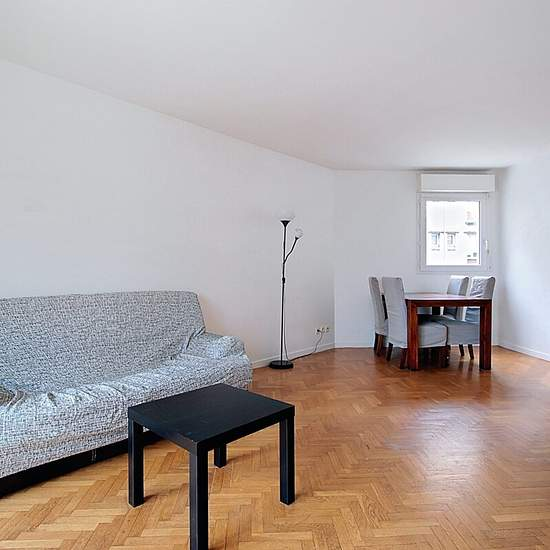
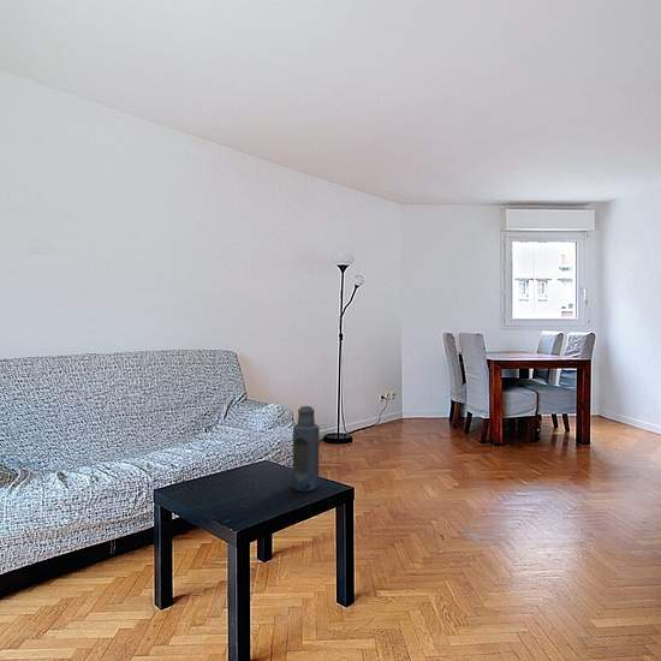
+ bottle (305, 446)
